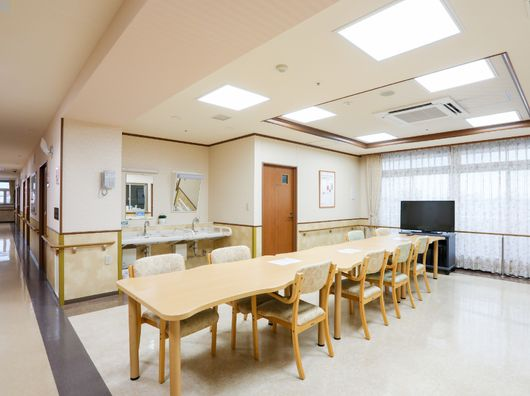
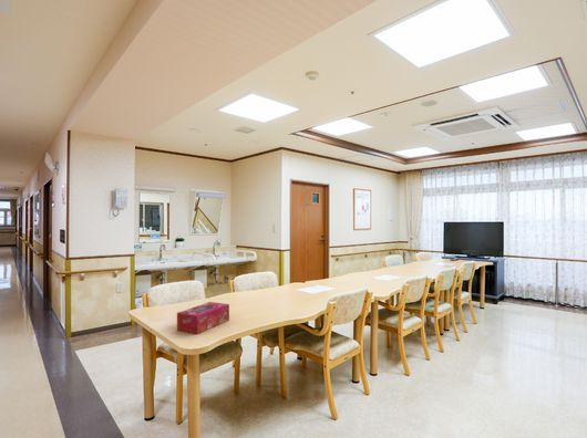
+ tissue box (204, 316)
